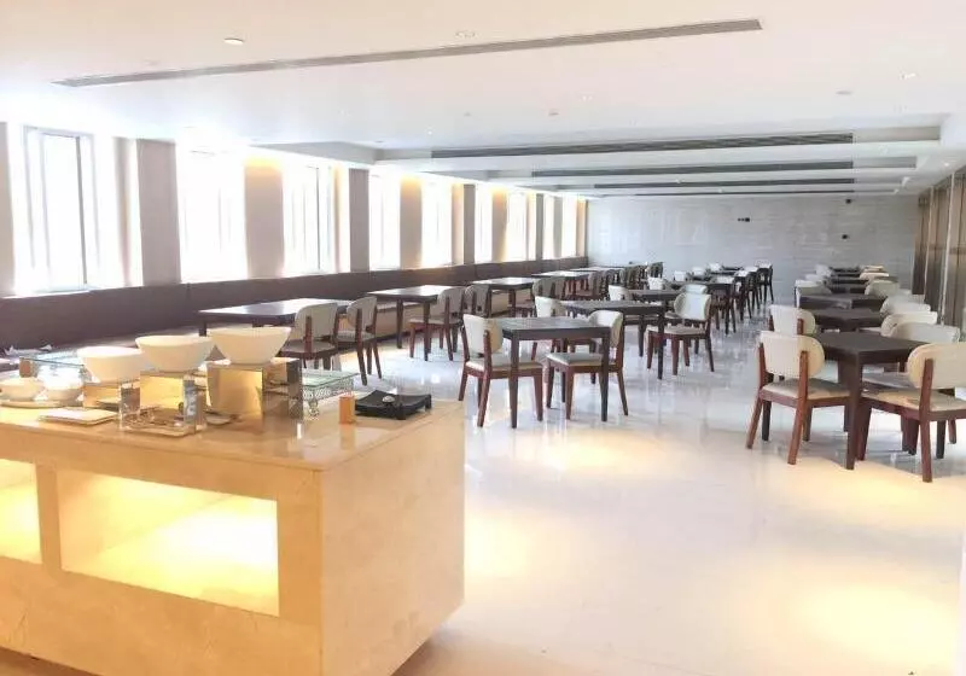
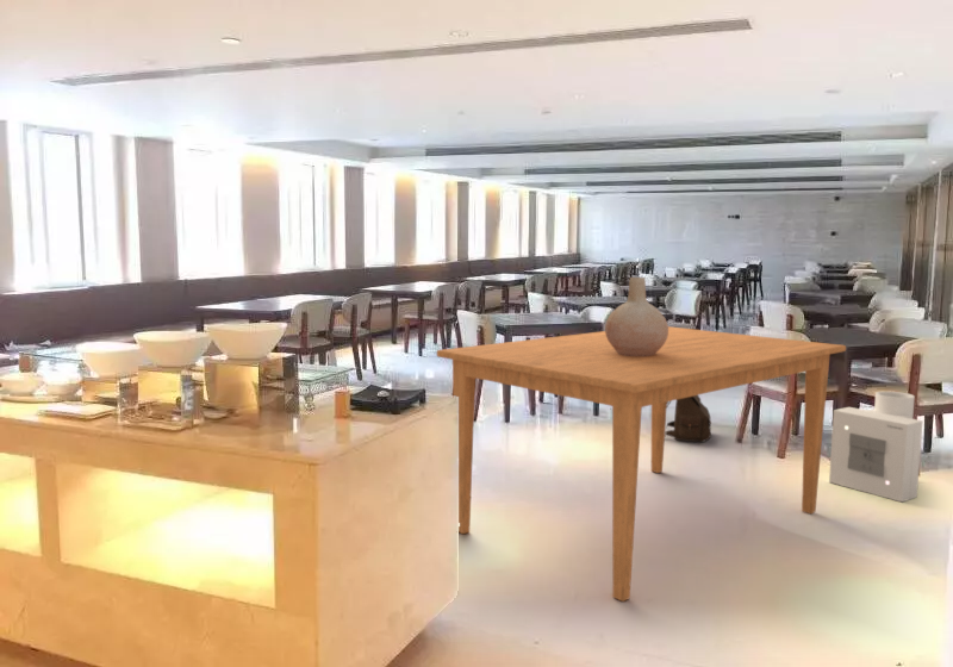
+ air purifier (890, 440)
+ vase (636, 314)
+ satchel (685, 411)
+ dining table (639, 435)
